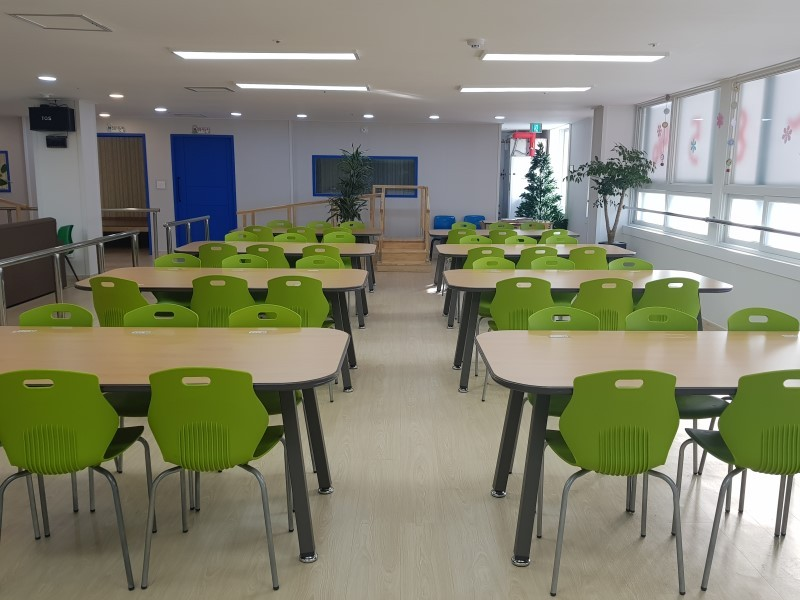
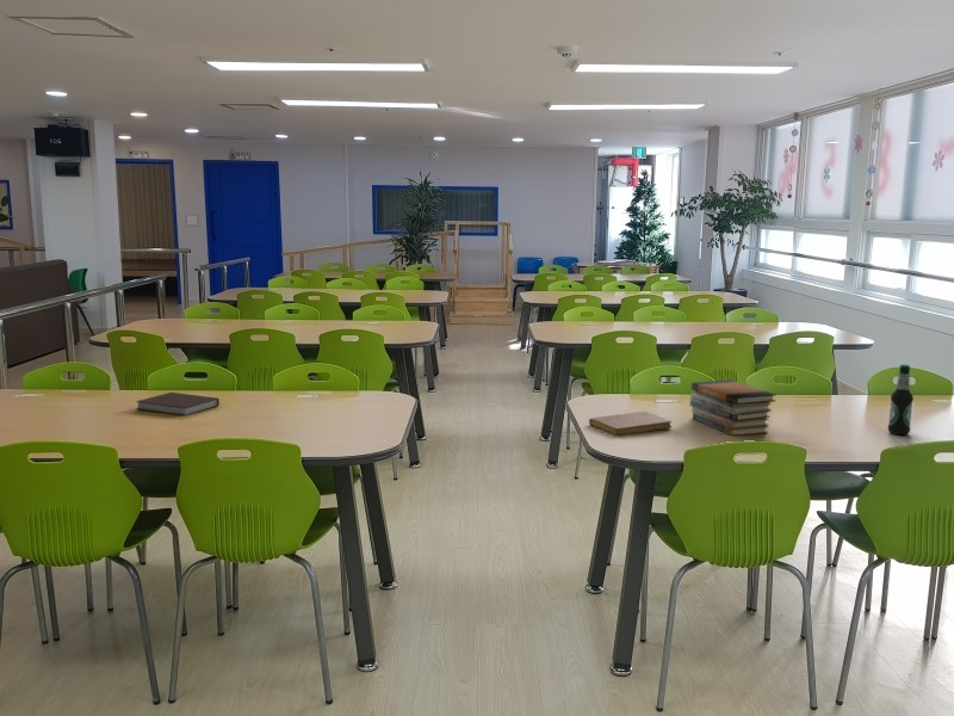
+ bottle (902, 399)
+ notebook (178, 403)
+ notebook (630, 422)
+ book stack (730, 406)
